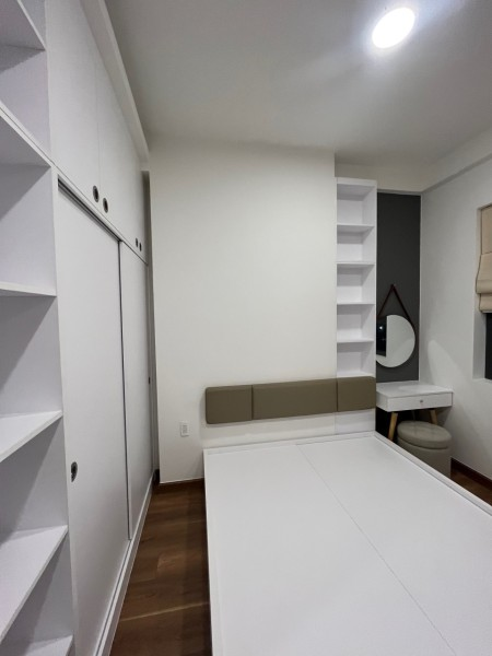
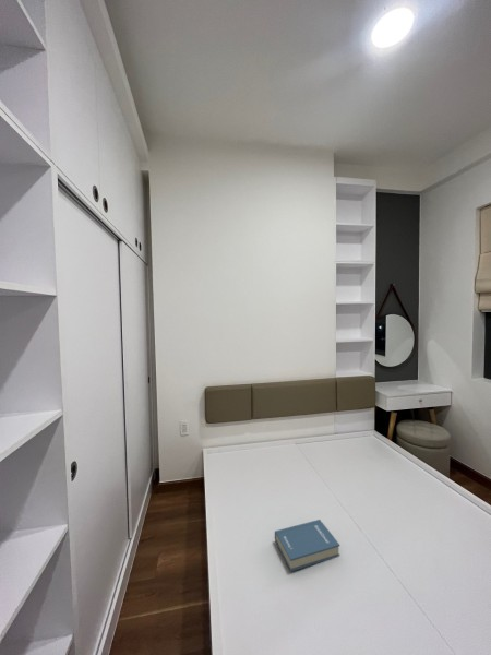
+ hardback book (306, 541)
